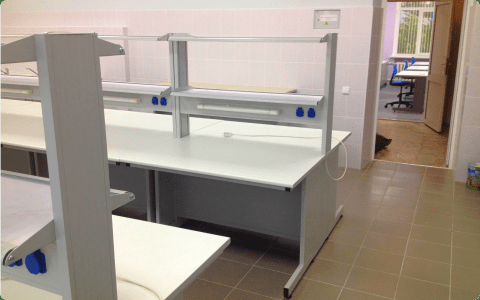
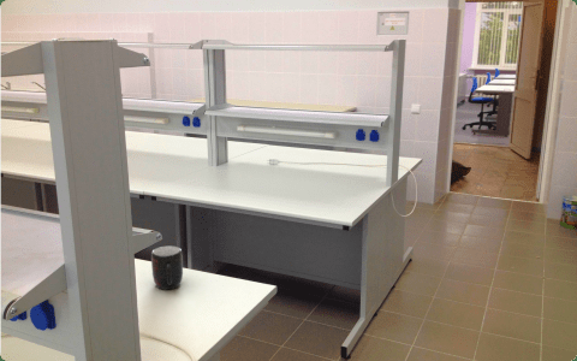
+ mug (167, 270)
